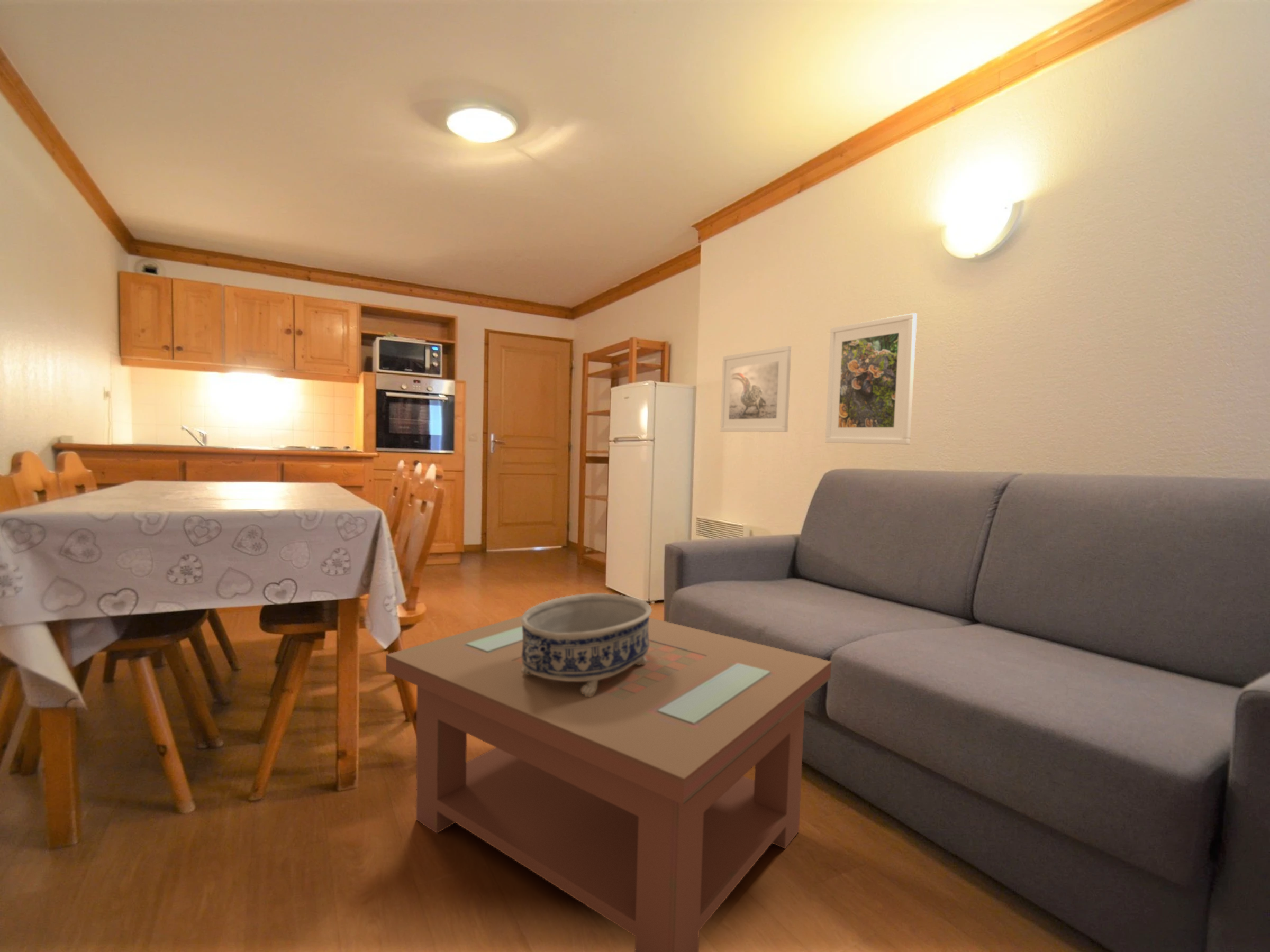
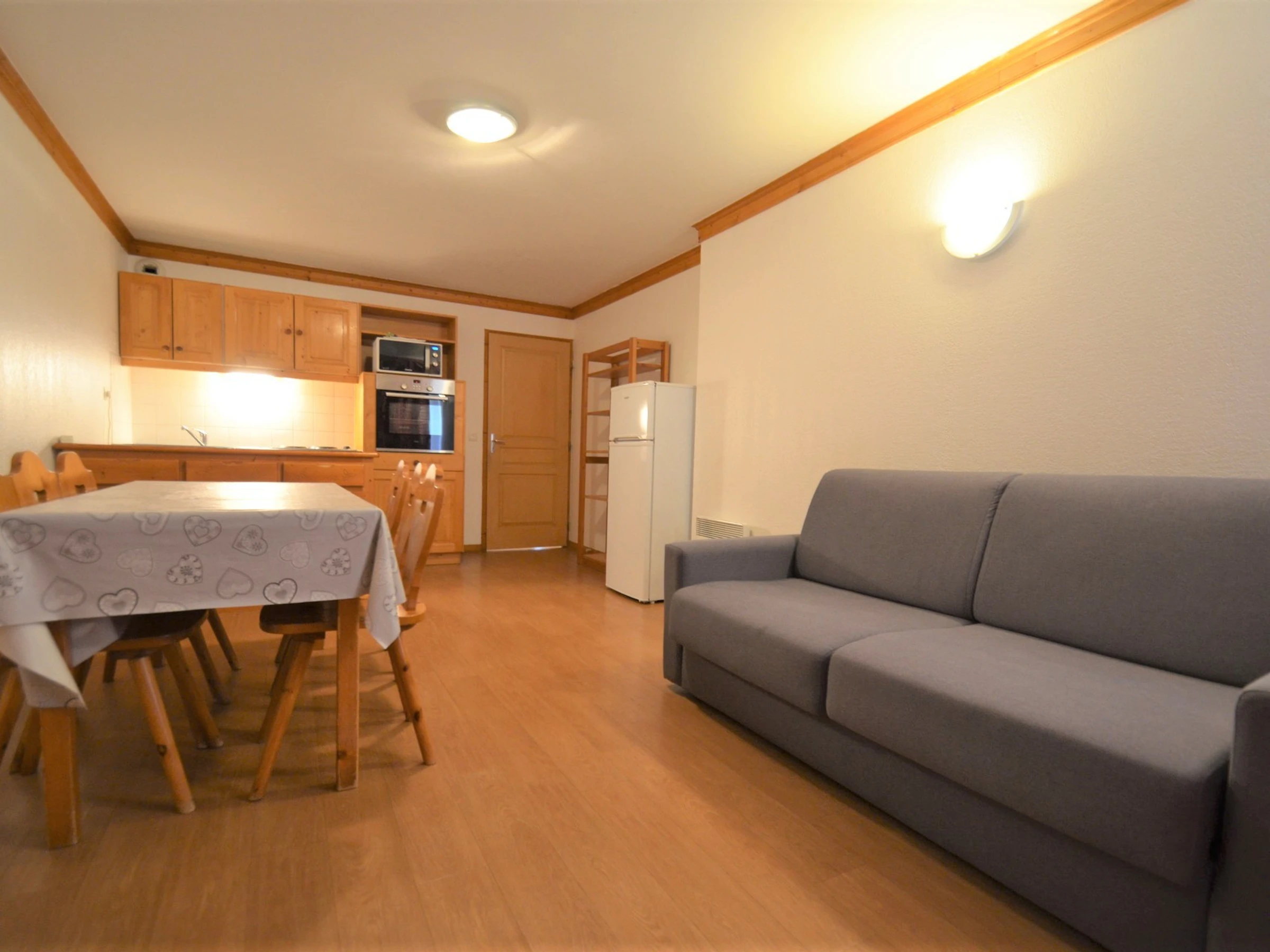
- coffee table (609, 742)
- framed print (867, 382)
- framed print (753, 391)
- decorative bowl (589, 638)
